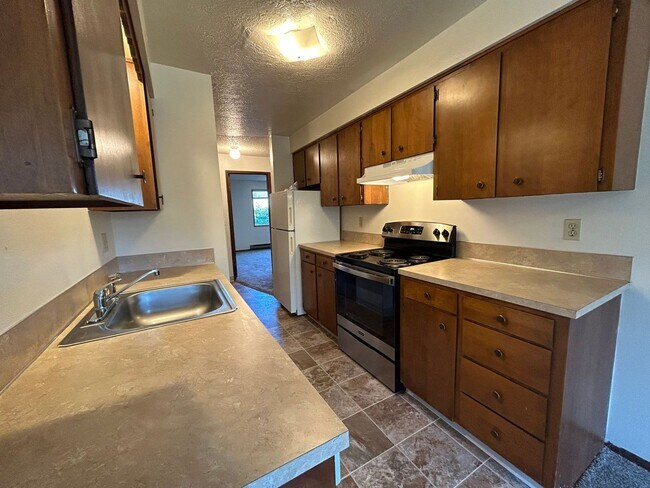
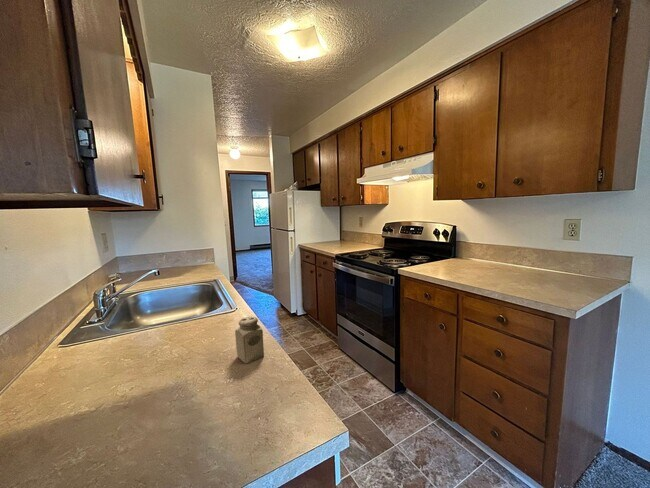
+ salt shaker (249, 337)
